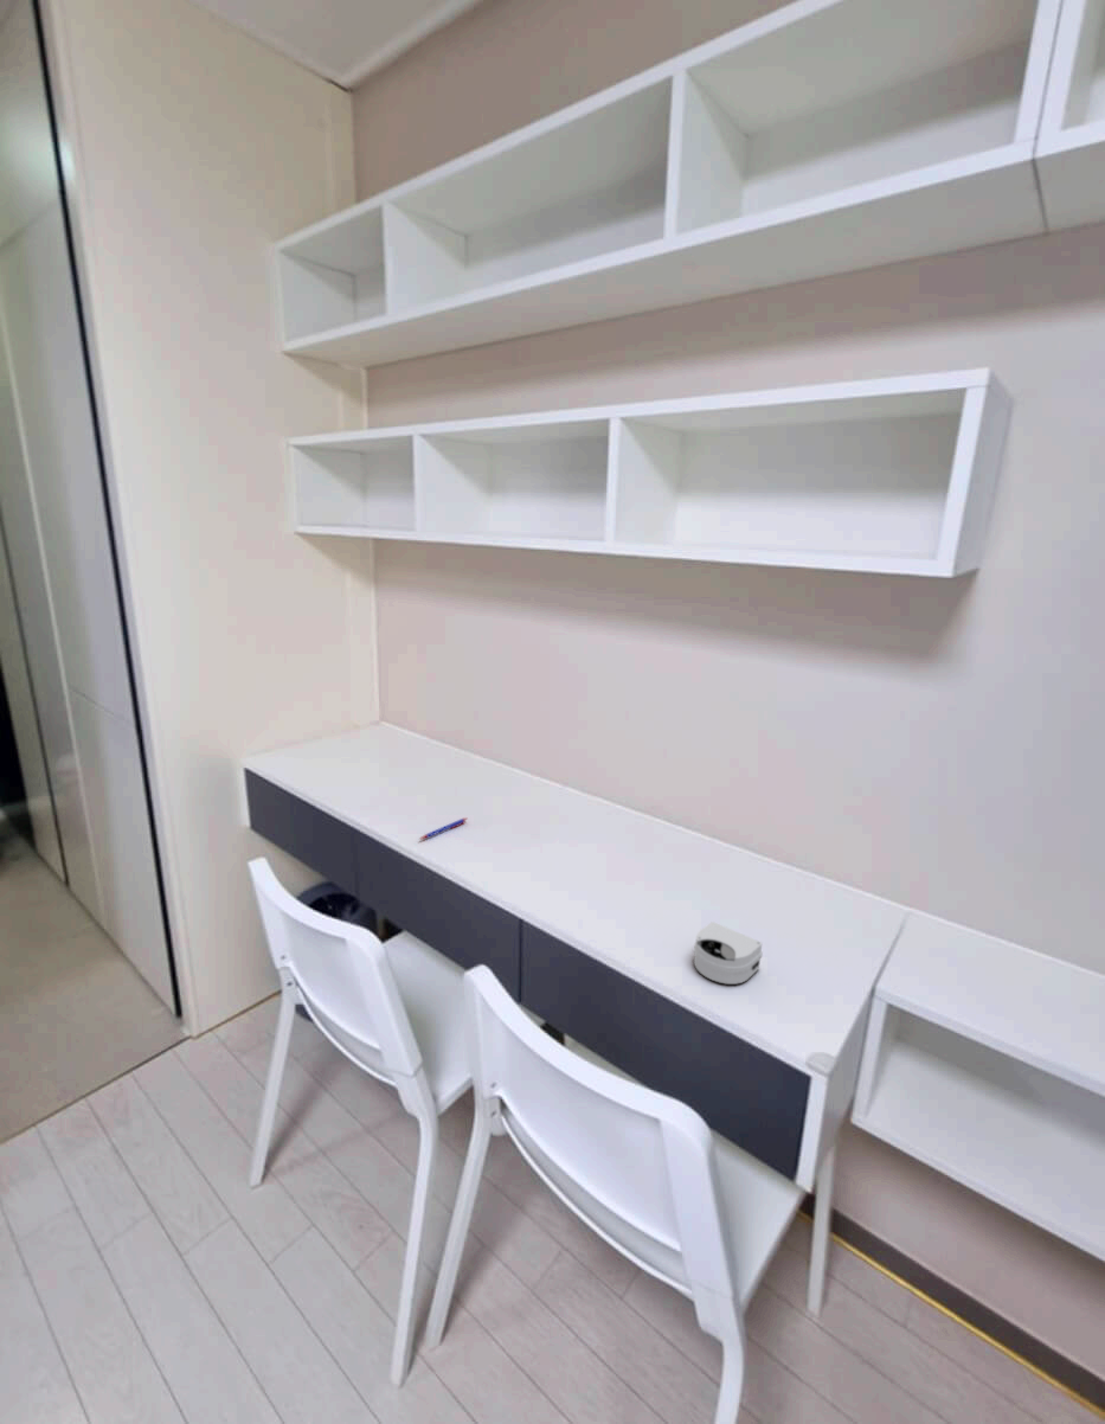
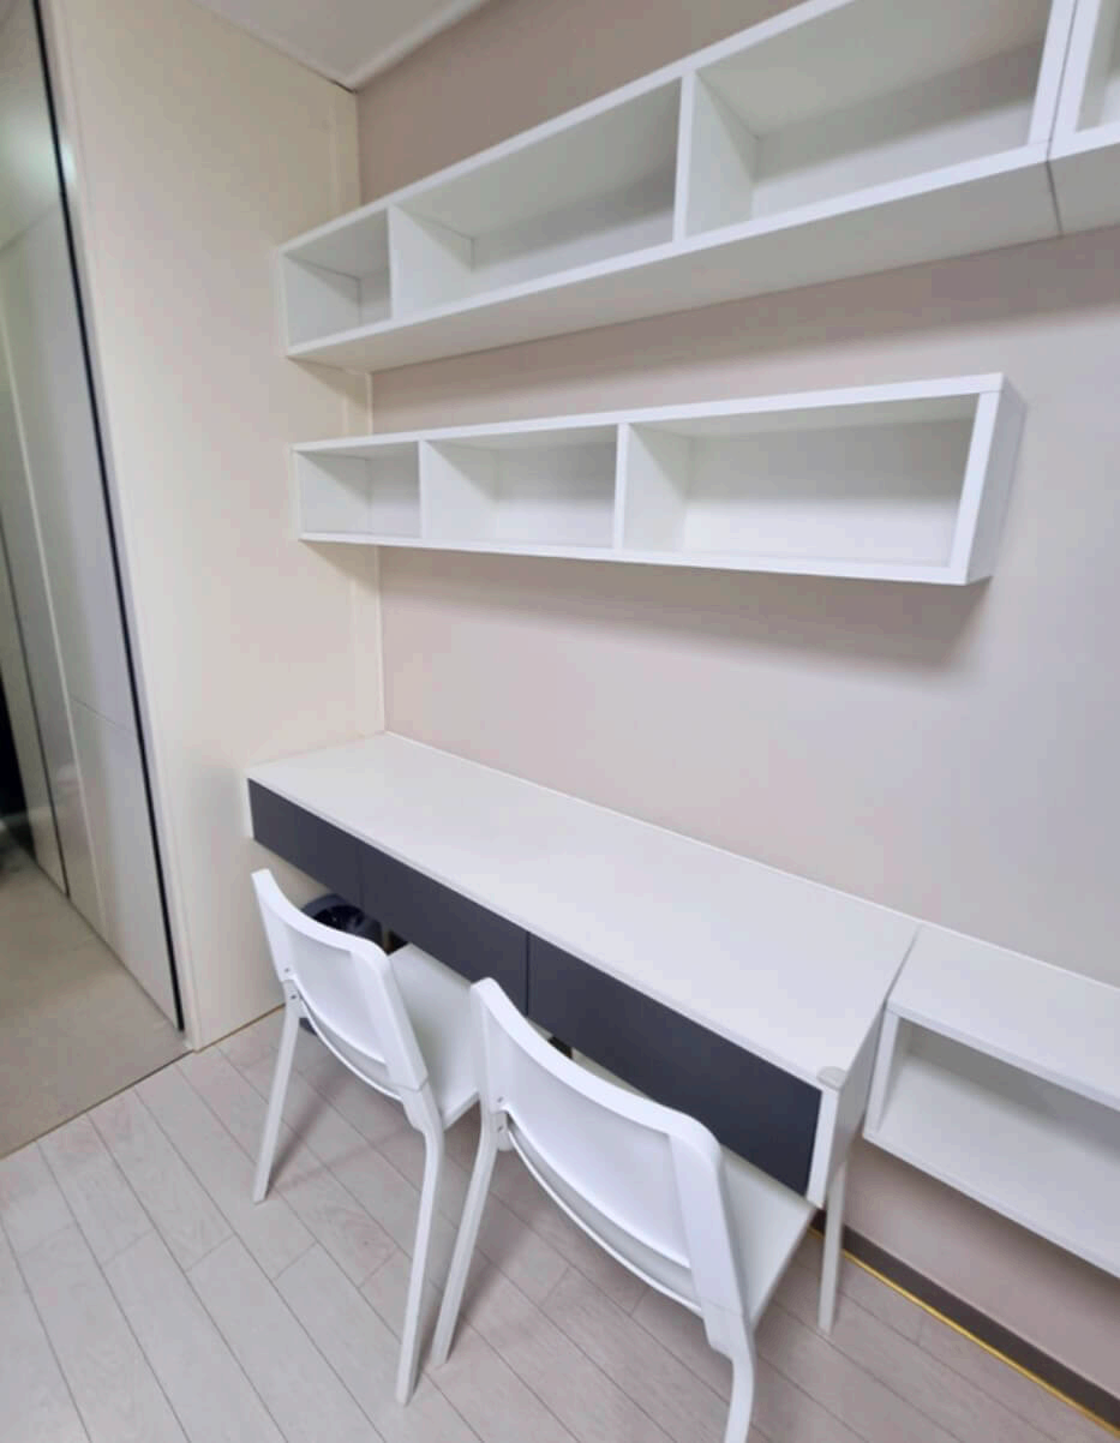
- computer mouse (722, 955)
- pen (443, 828)
